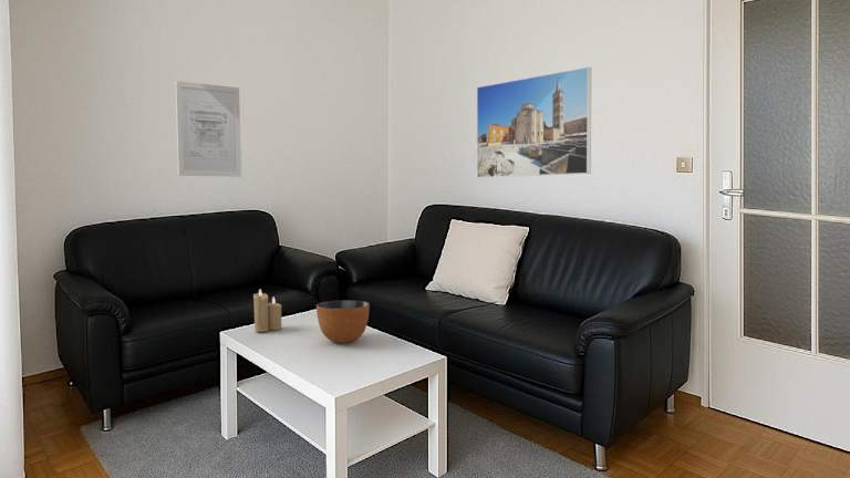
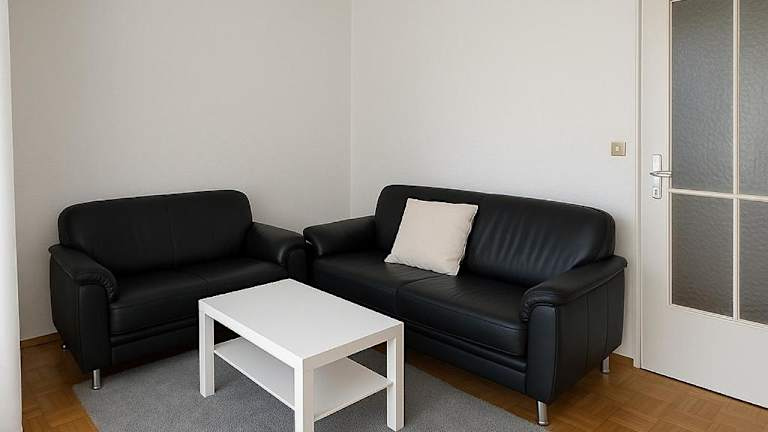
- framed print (529, 126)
- bowl (343, 322)
- candle (268, 309)
- wall art (209, 129)
